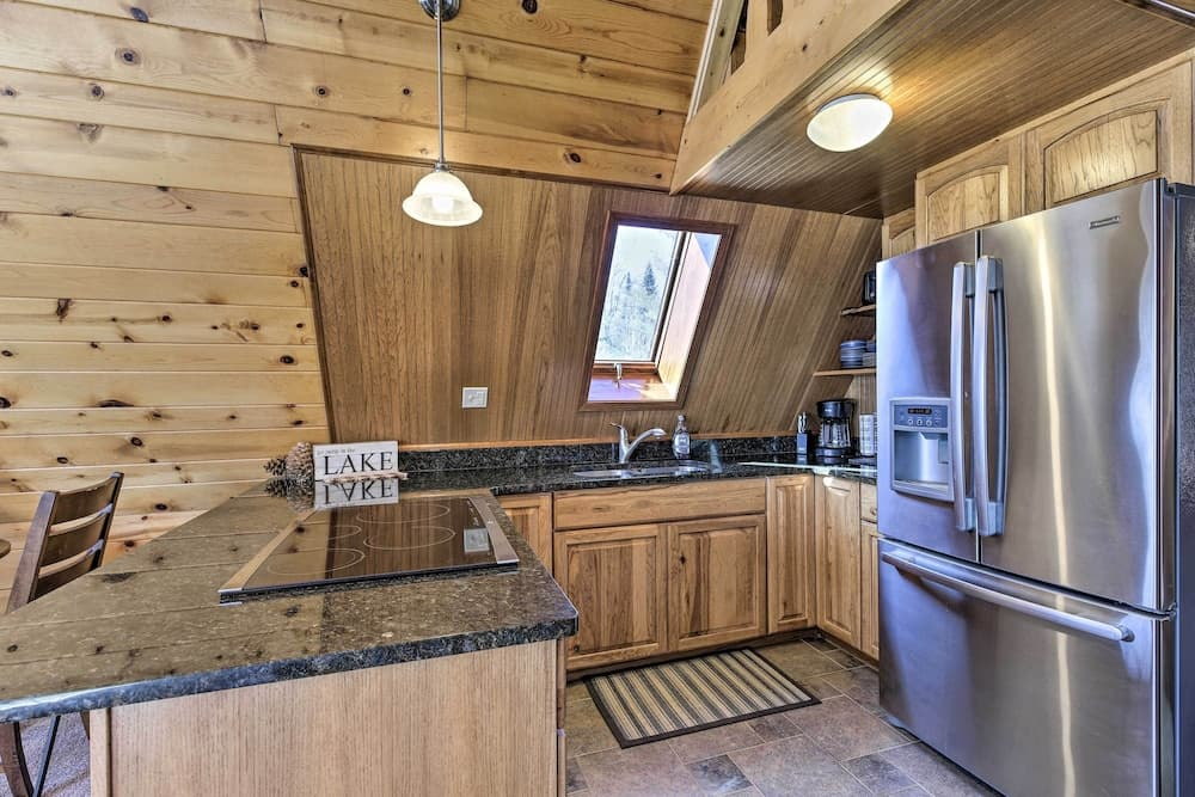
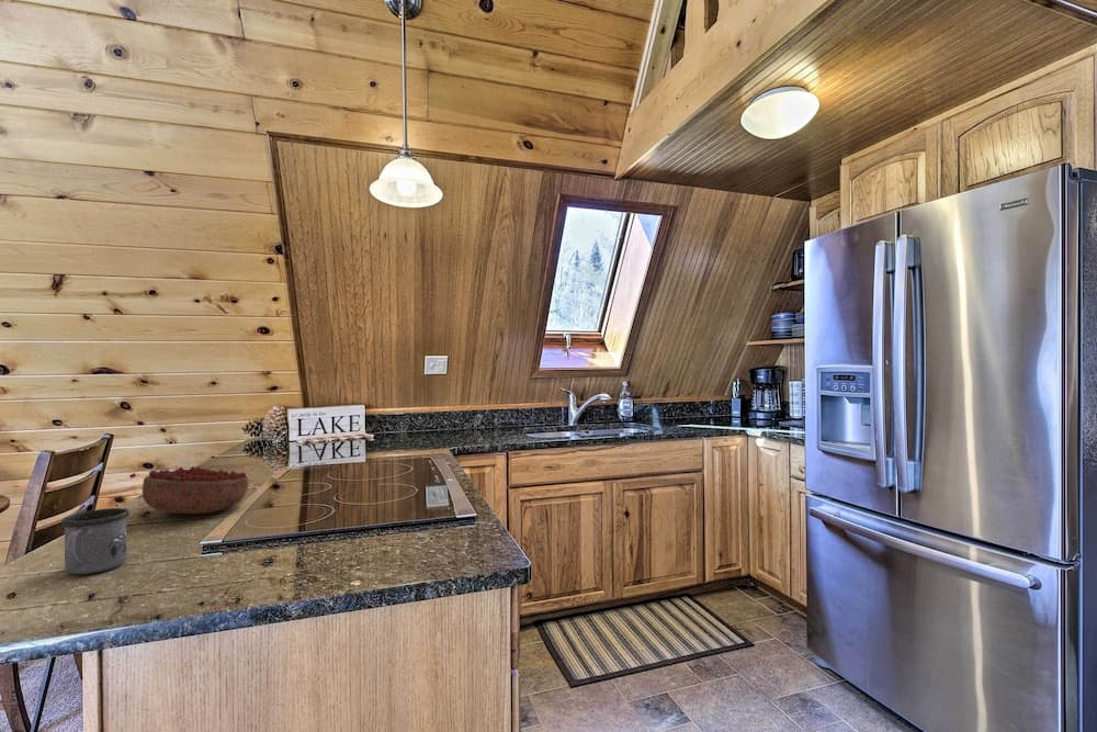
+ decorative bowl (197, 488)
+ mug (91, 543)
